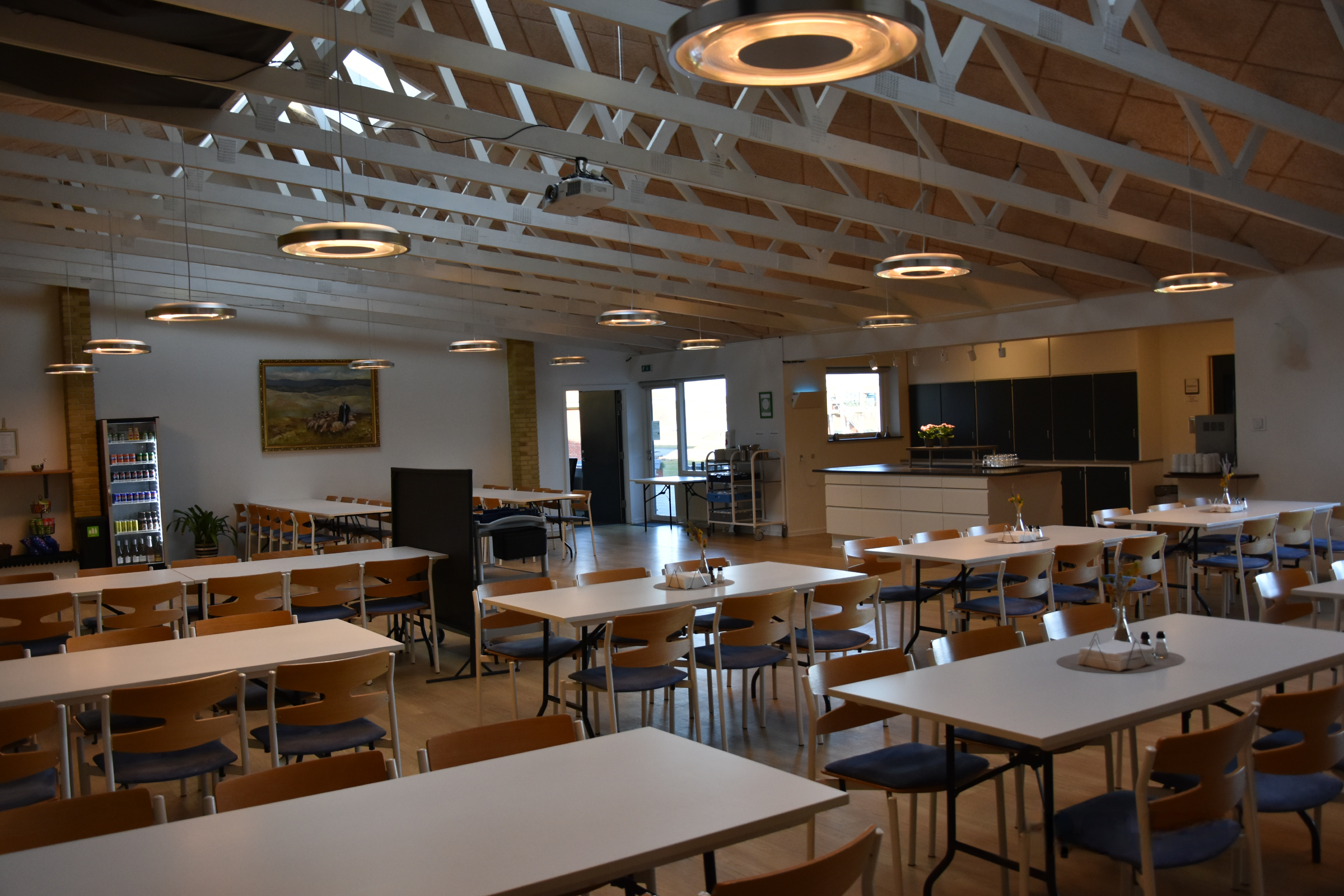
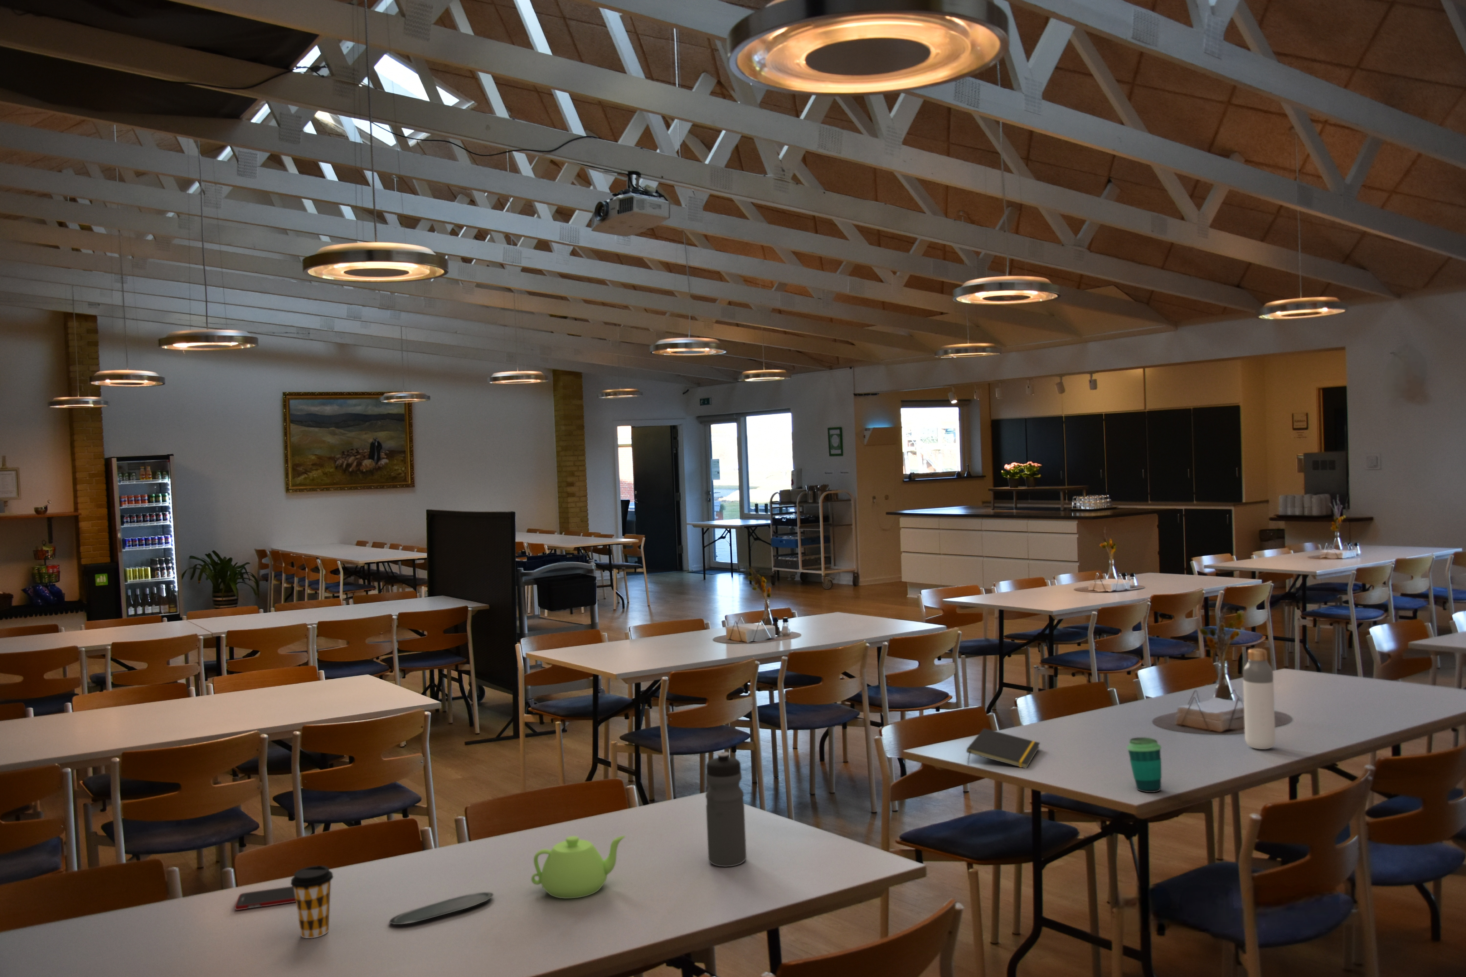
+ cup (1144, 764)
+ water bottle (725, 807)
+ teapot (579, 863)
+ notepad (1004, 747)
+ oval tray (443, 907)
+ bottle (1259, 698)
+ cell phone (274, 897)
+ coffee cup (313, 902)
